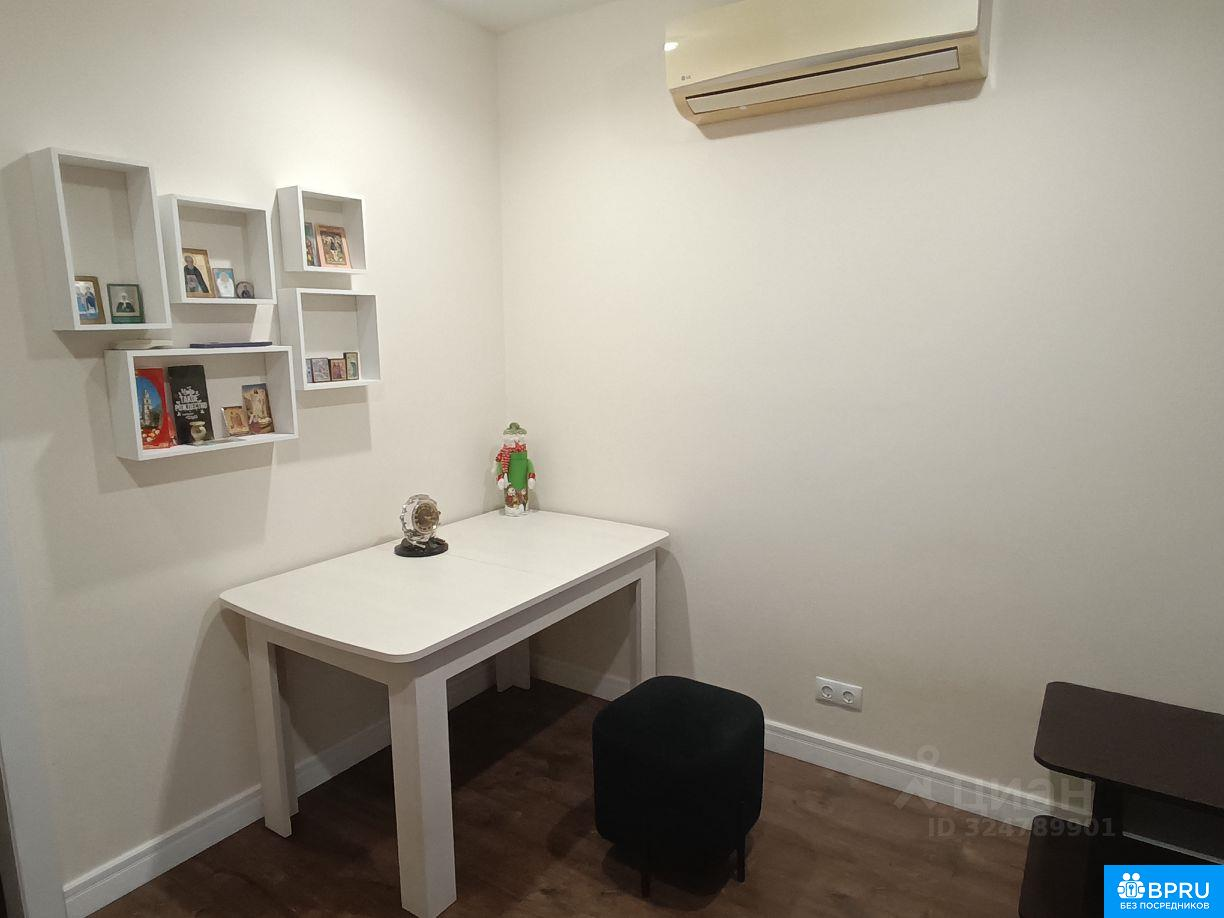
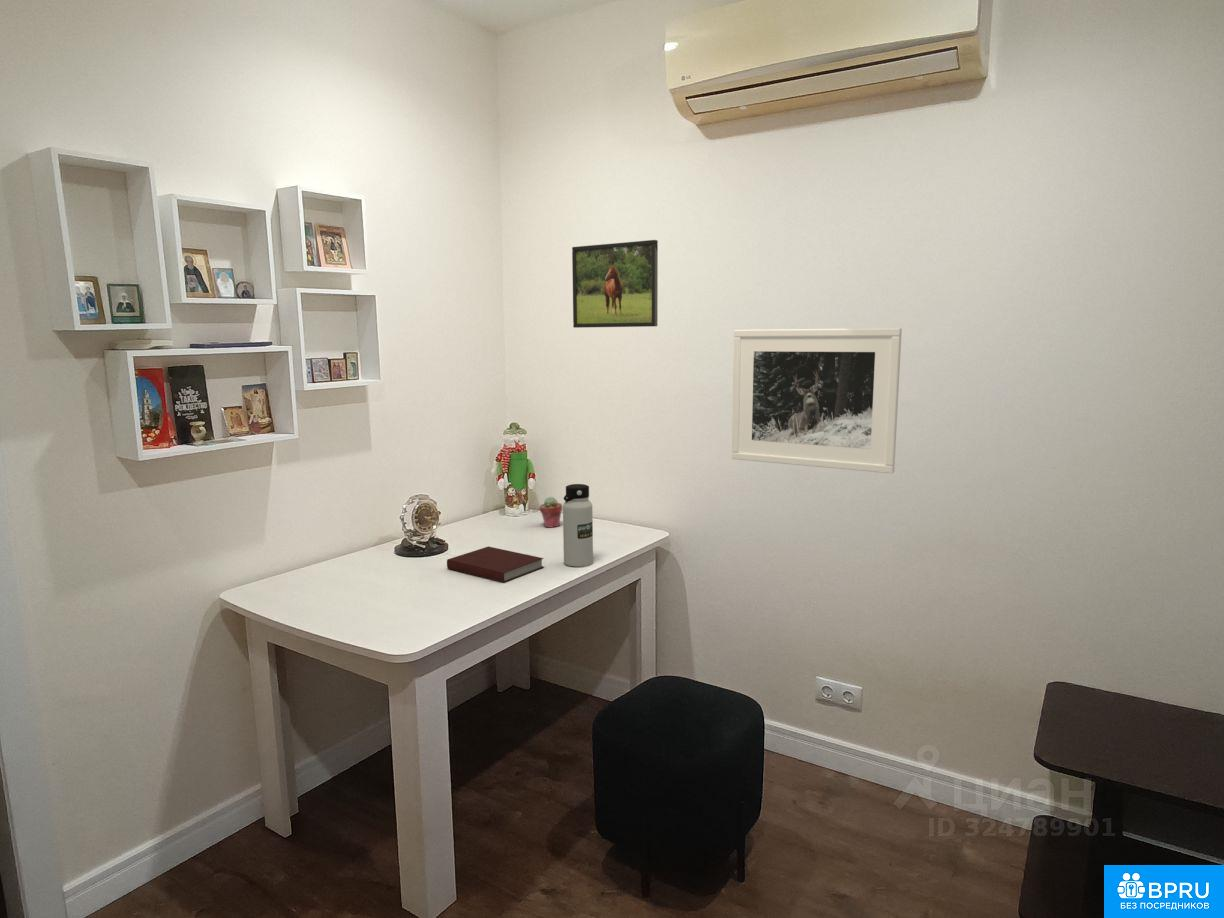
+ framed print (810, 398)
+ potted succulent (551, 511)
+ notebook (495, 563)
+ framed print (613, 285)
+ water bottle (577, 524)
